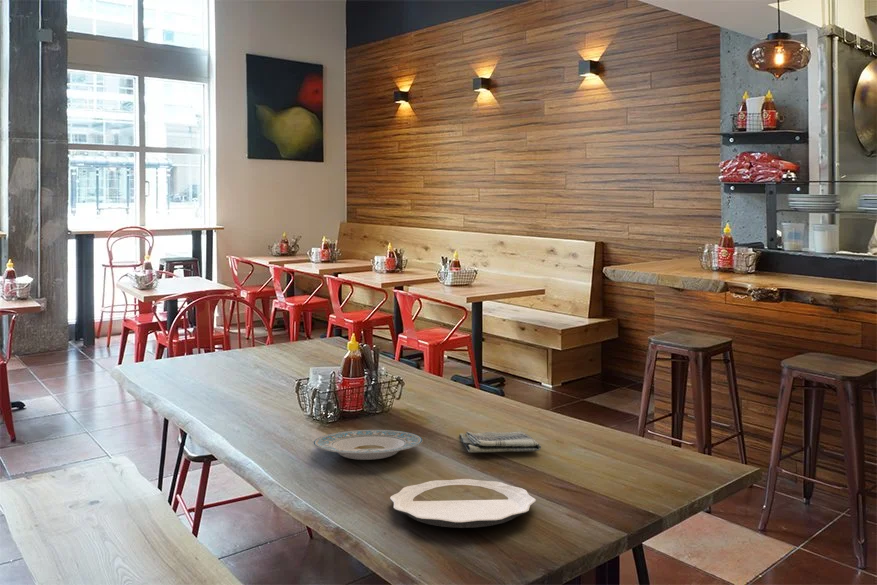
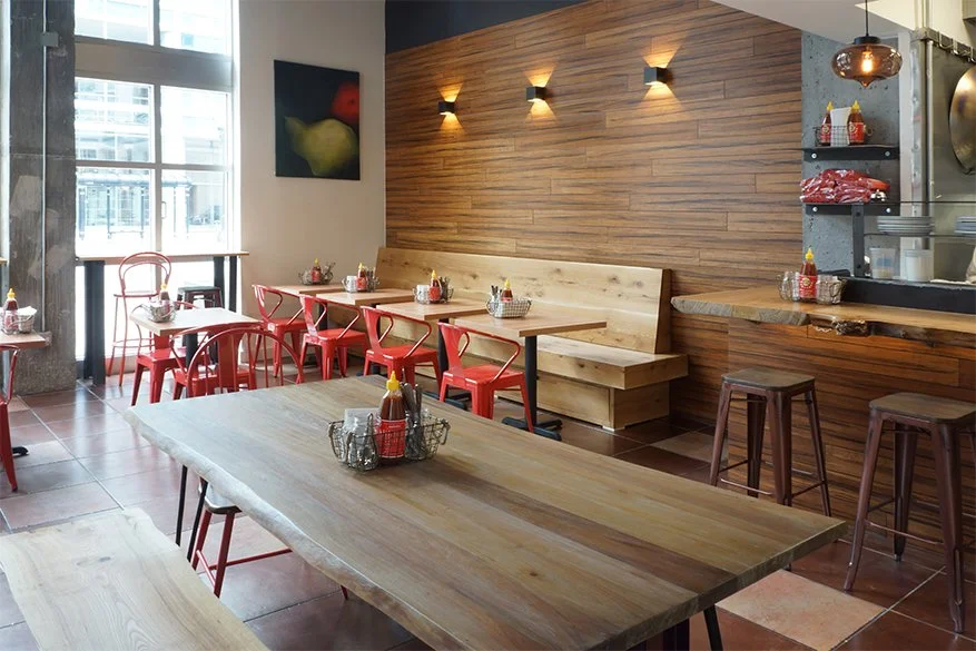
- plate (368, 449)
- plate (462, 503)
- dish towel (497, 439)
